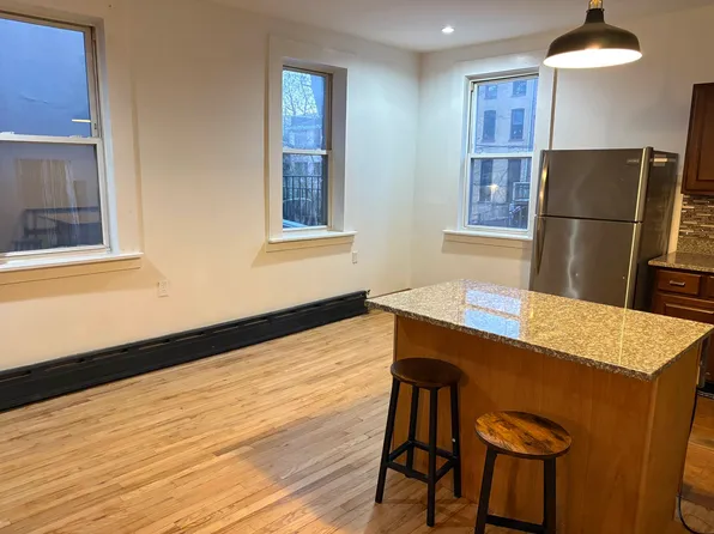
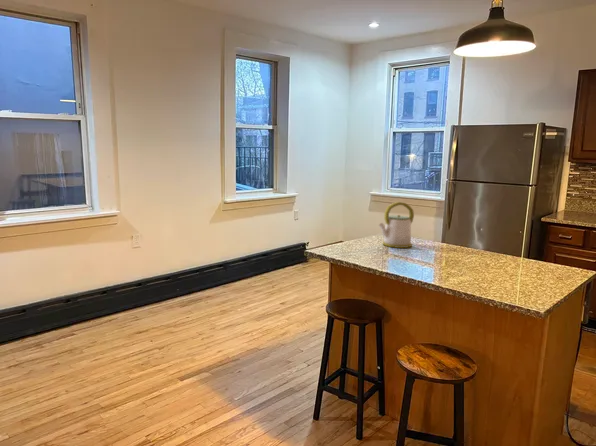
+ kettle (395, 223)
